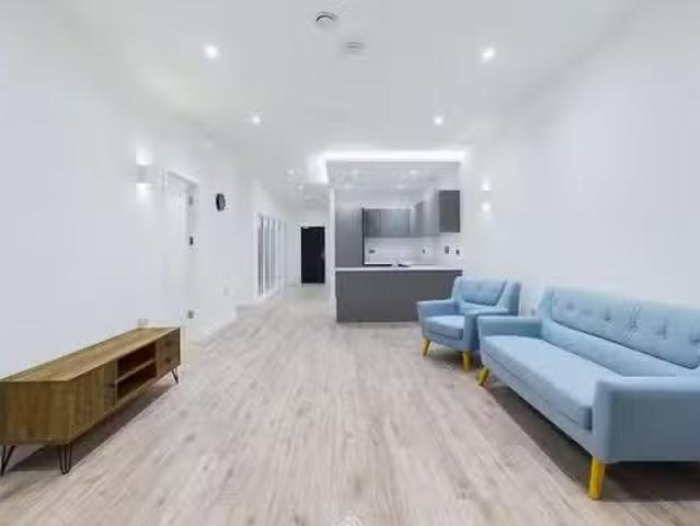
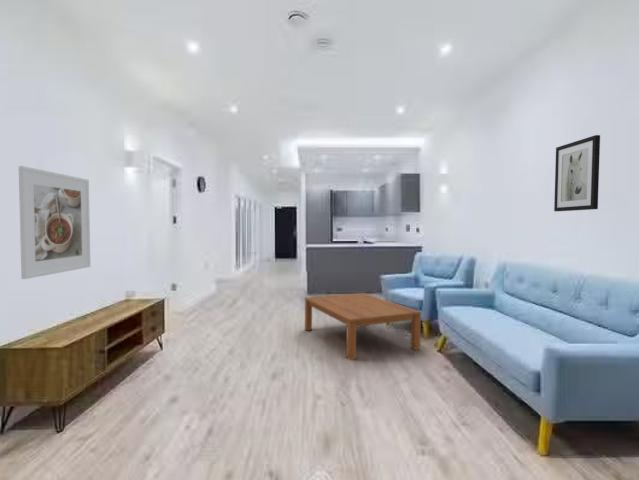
+ wall art (575, 176)
+ coffee table (357, 321)
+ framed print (59, 223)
